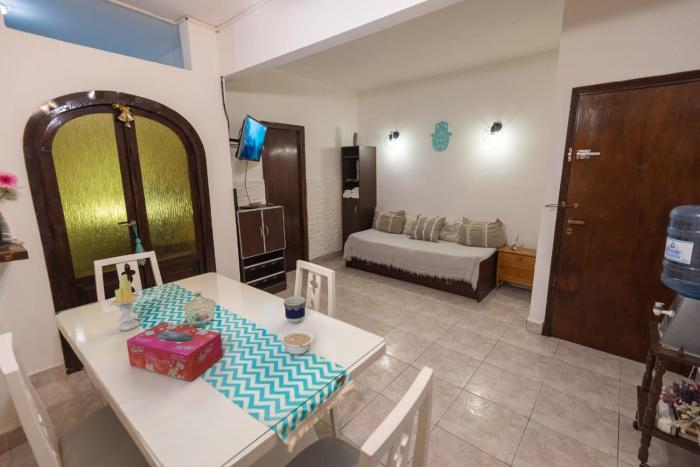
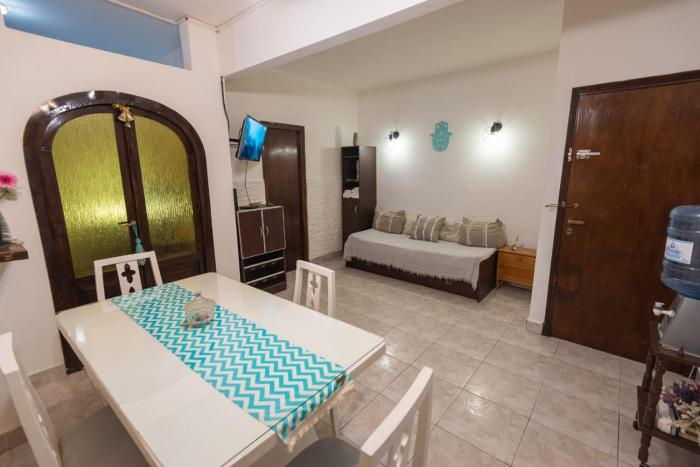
- legume (298, 342)
- candle (125, 300)
- cup (293, 309)
- tissue box (175, 348)
